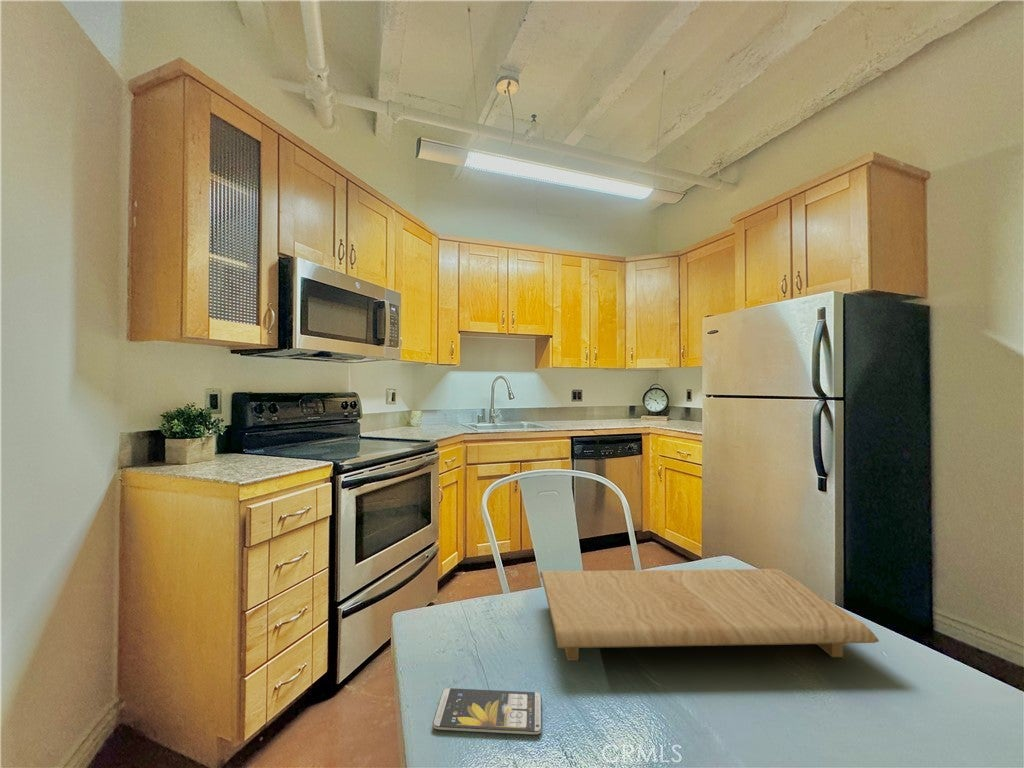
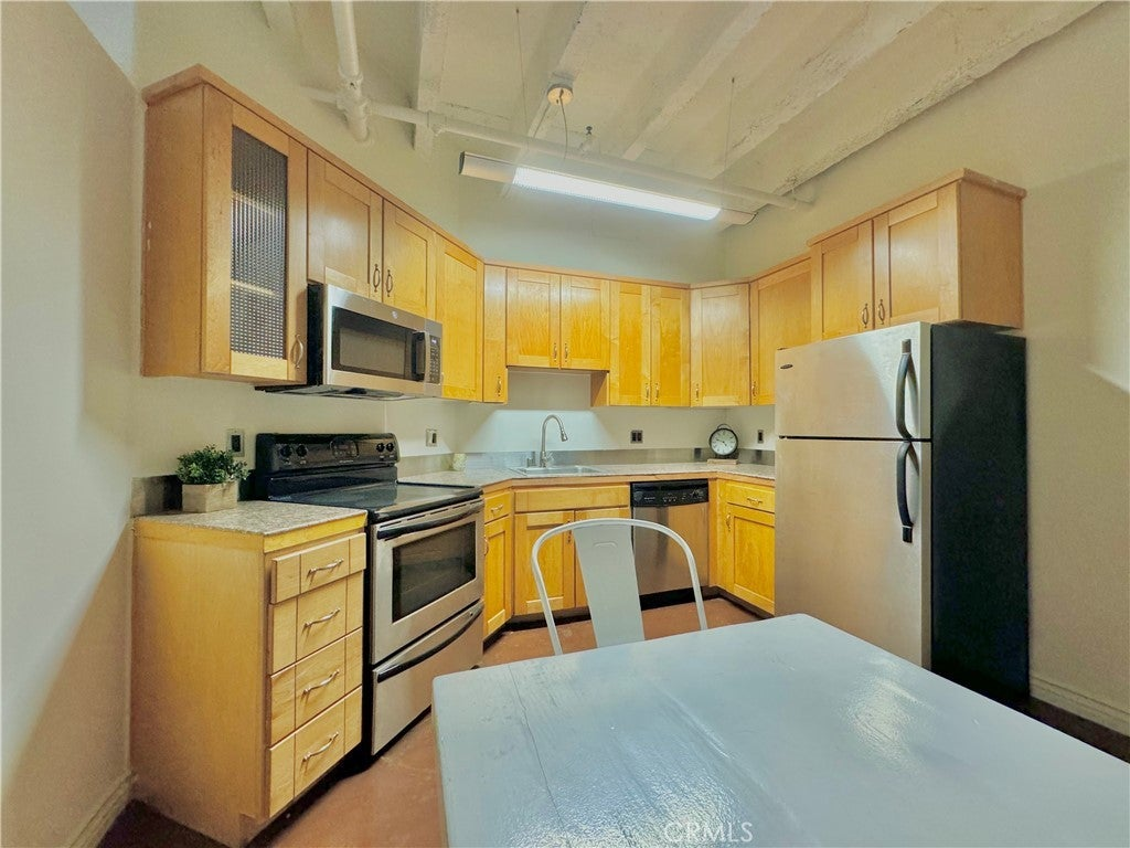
- smartphone (489, 710)
- cutting board (683, 610)
